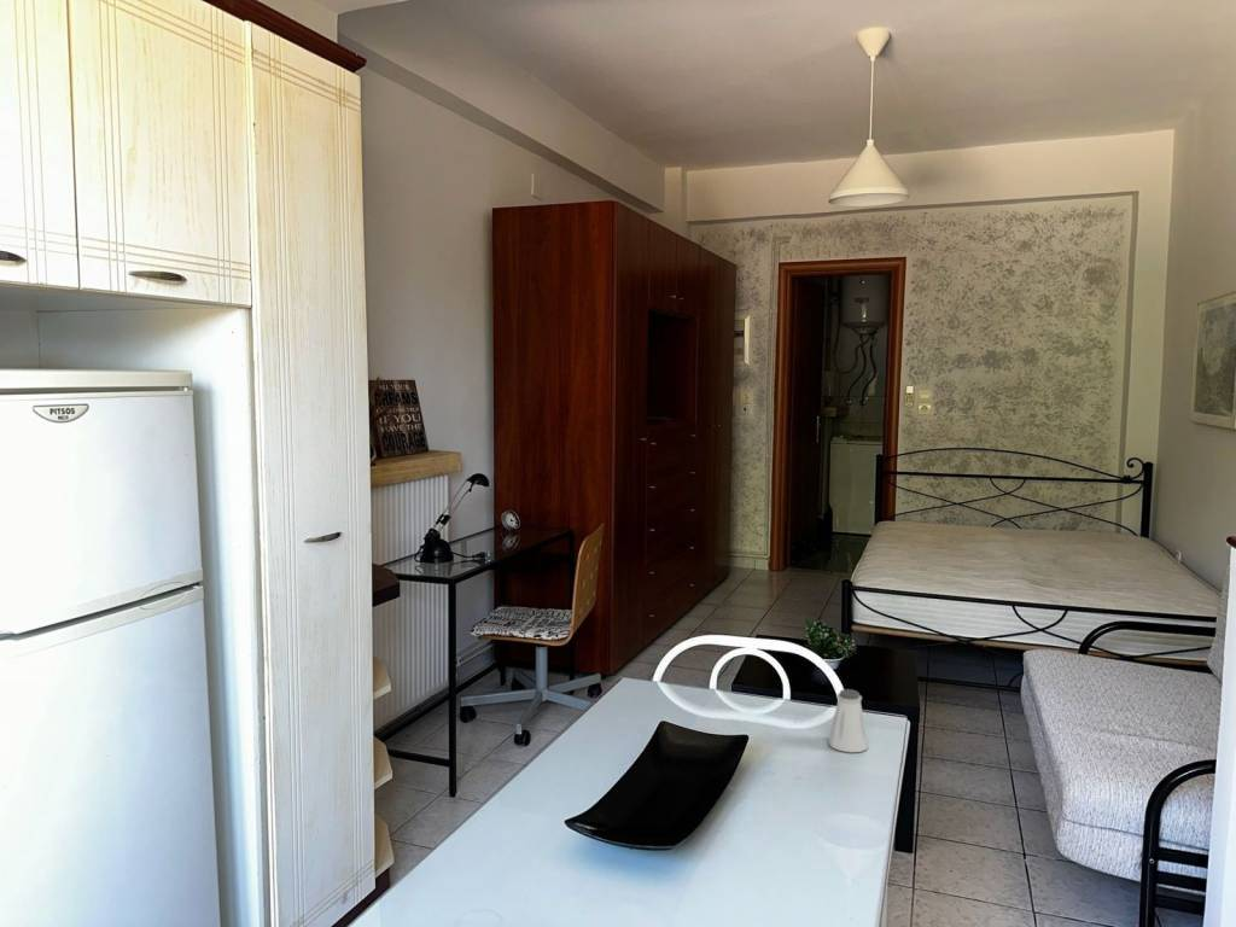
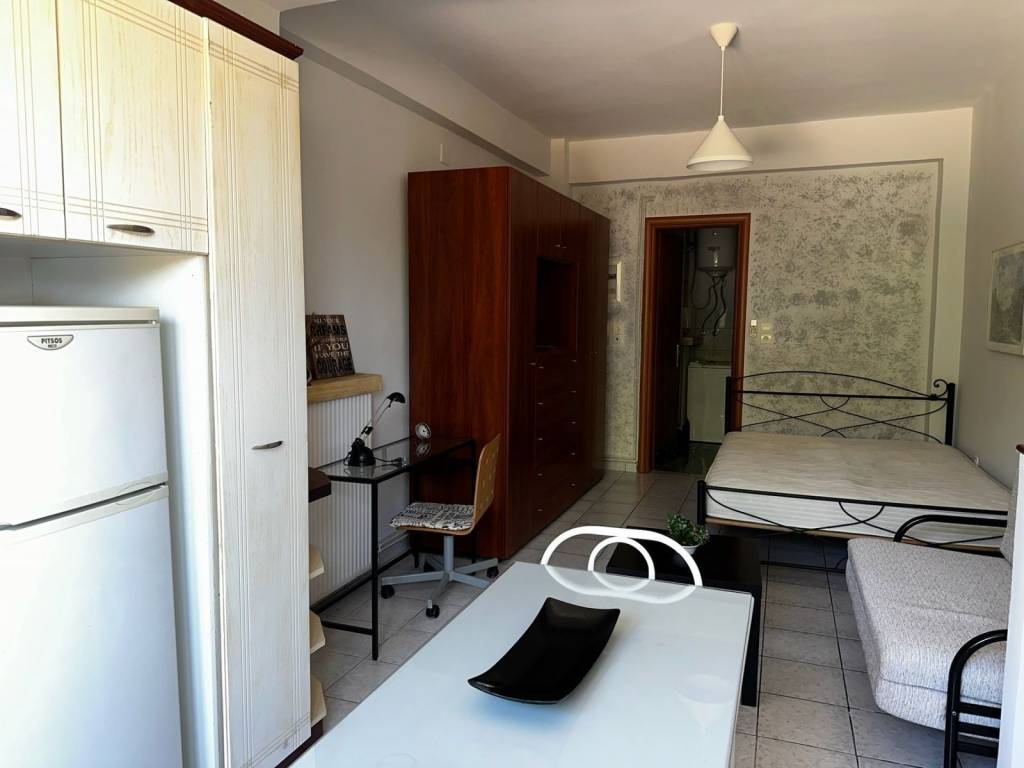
- saltshaker (849, 718)
